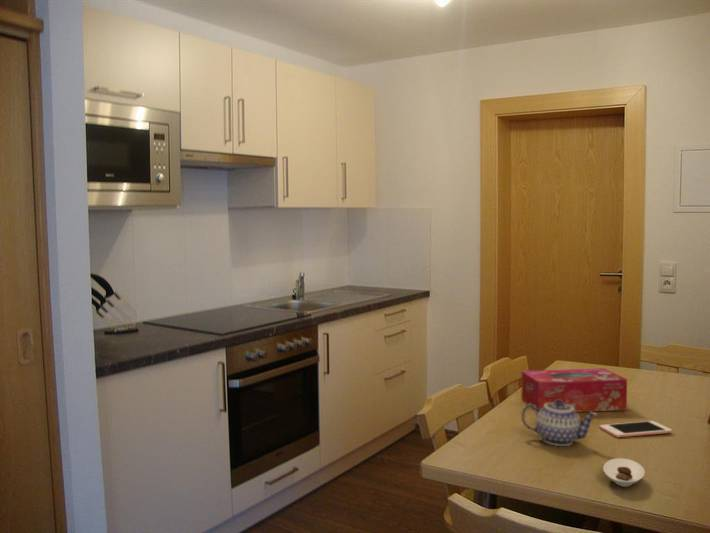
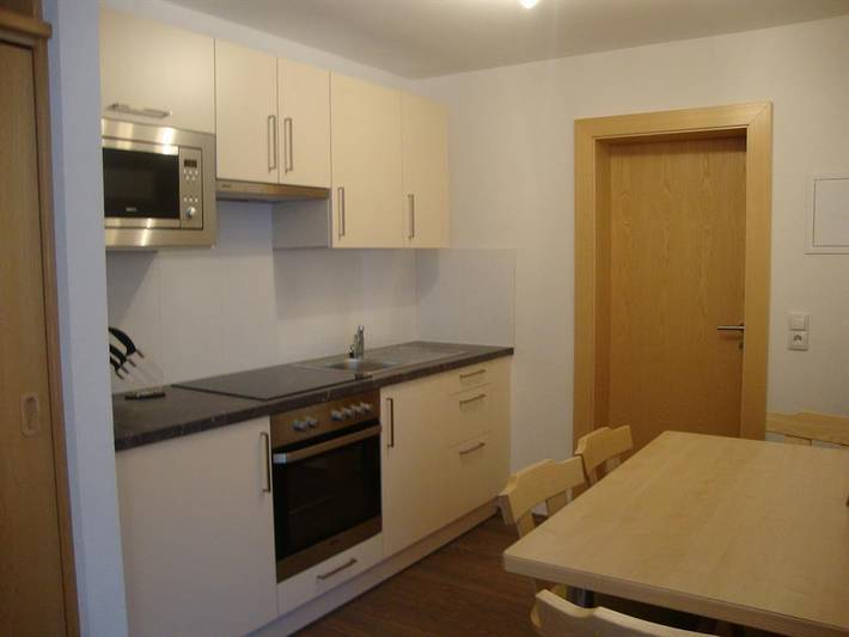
- cell phone (635, 429)
- teapot (558, 420)
- tissue box (572, 390)
- saucer (623, 473)
